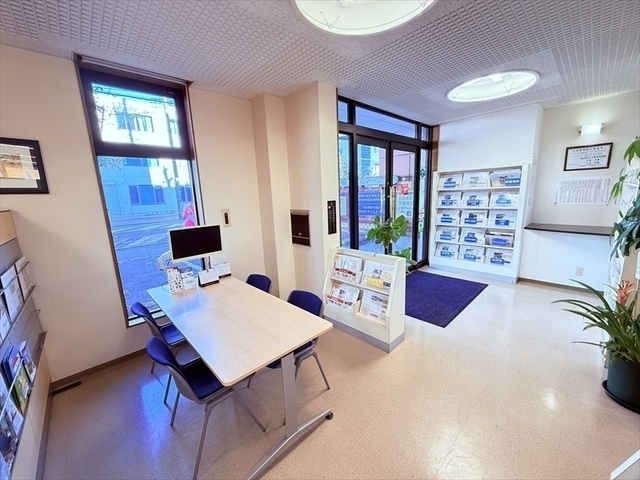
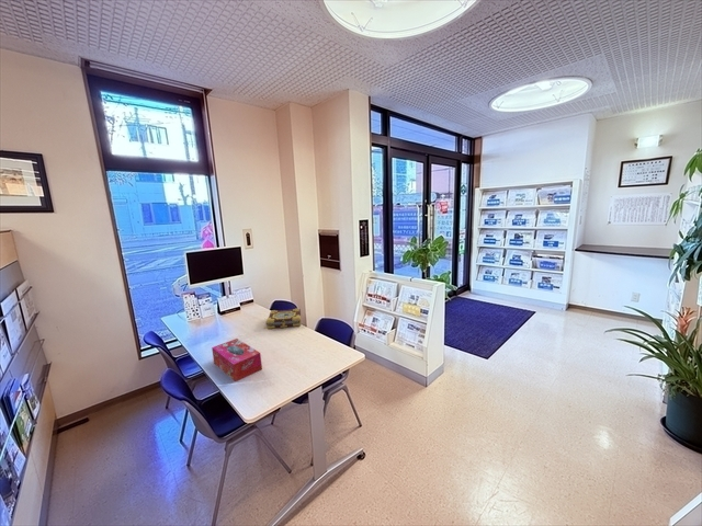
+ book (283, 318)
+ tissue box (236, 357)
